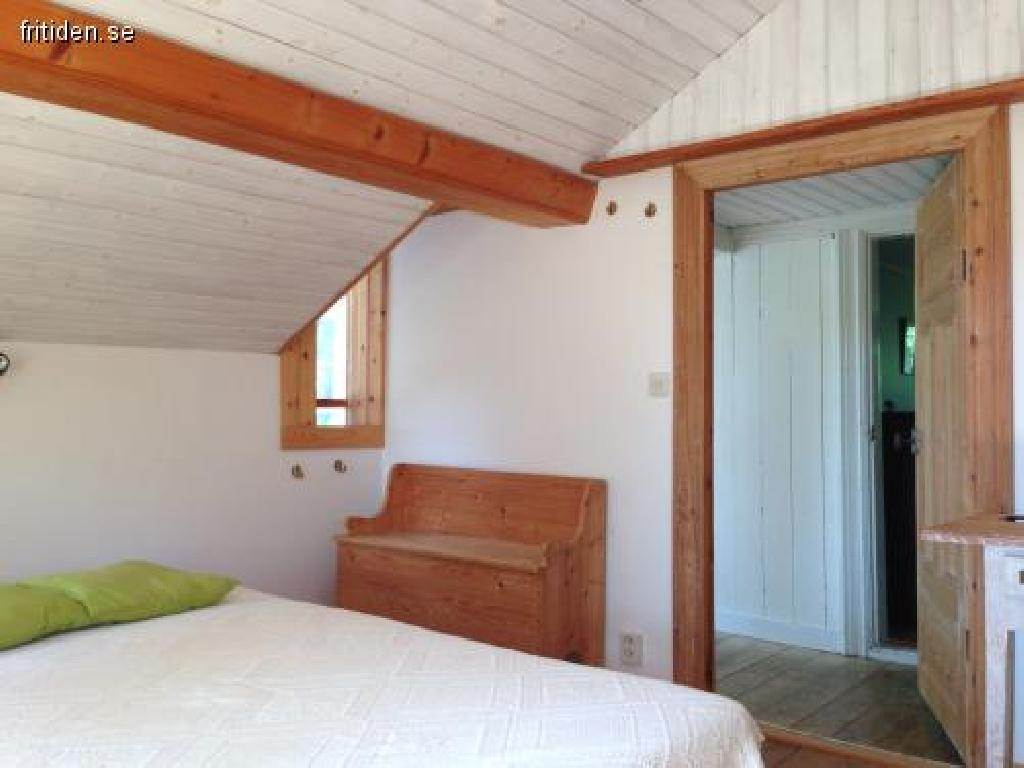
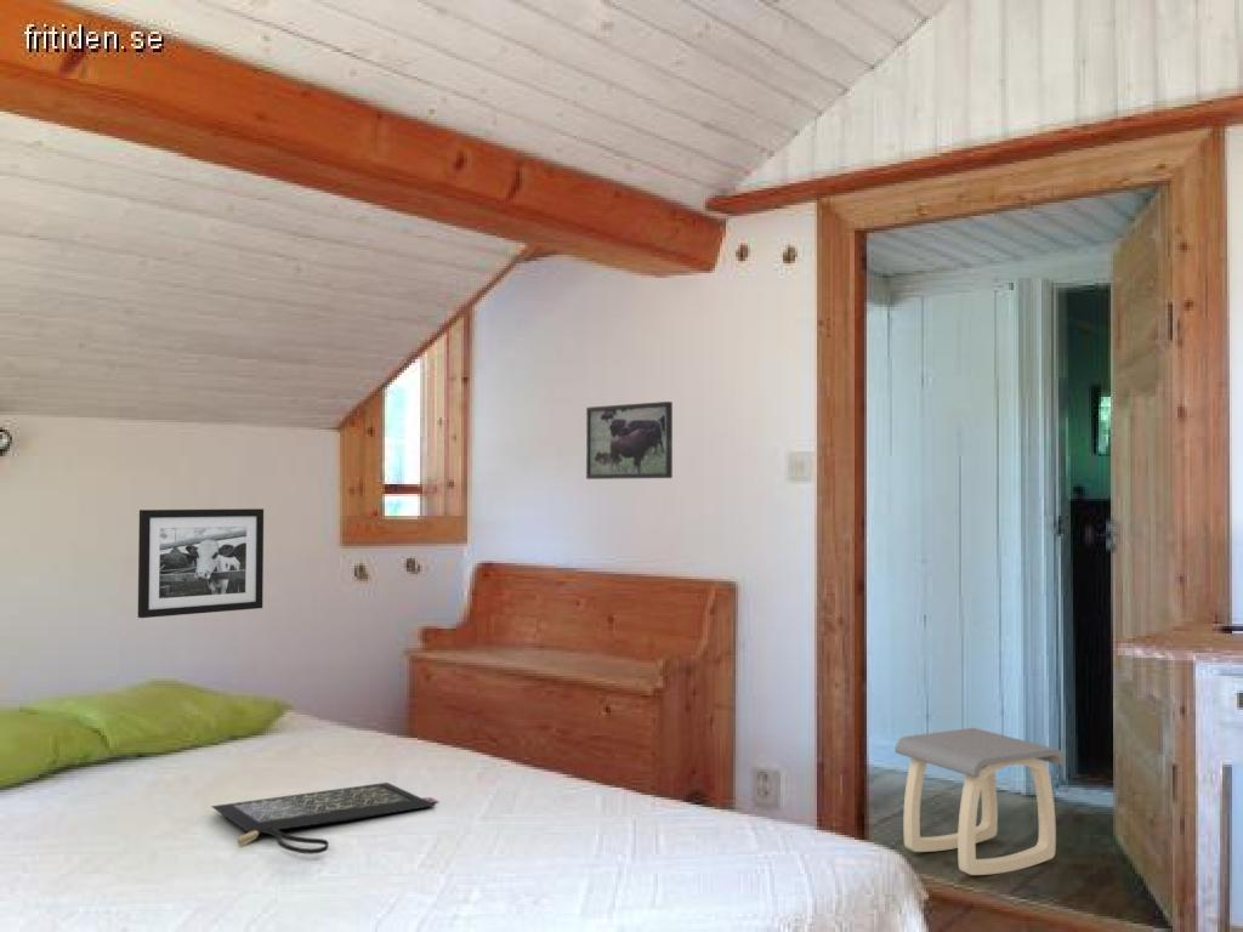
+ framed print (628, 441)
+ picture frame (203, 561)
+ stool (977, 800)
+ clutch bag (317, 807)
